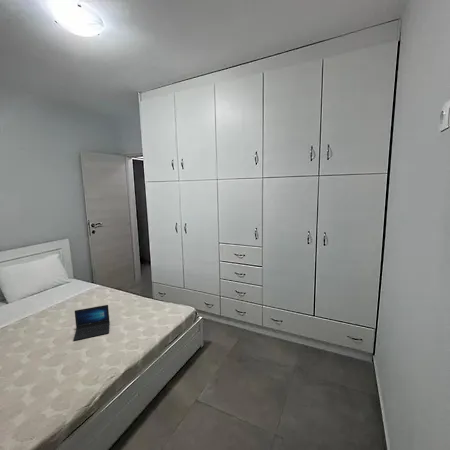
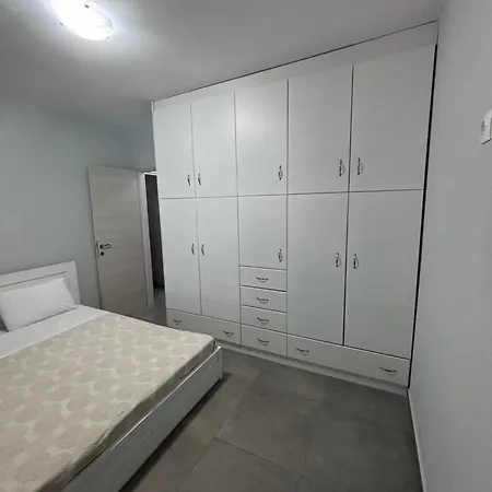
- laptop (91, 321)
